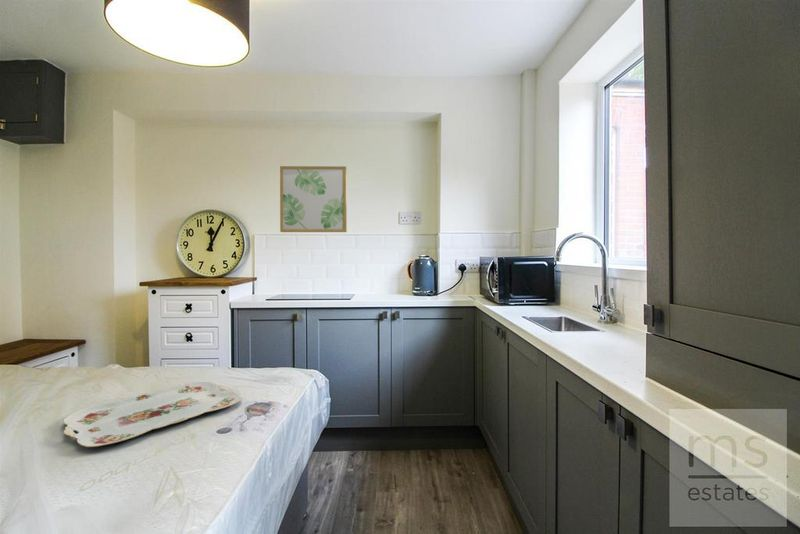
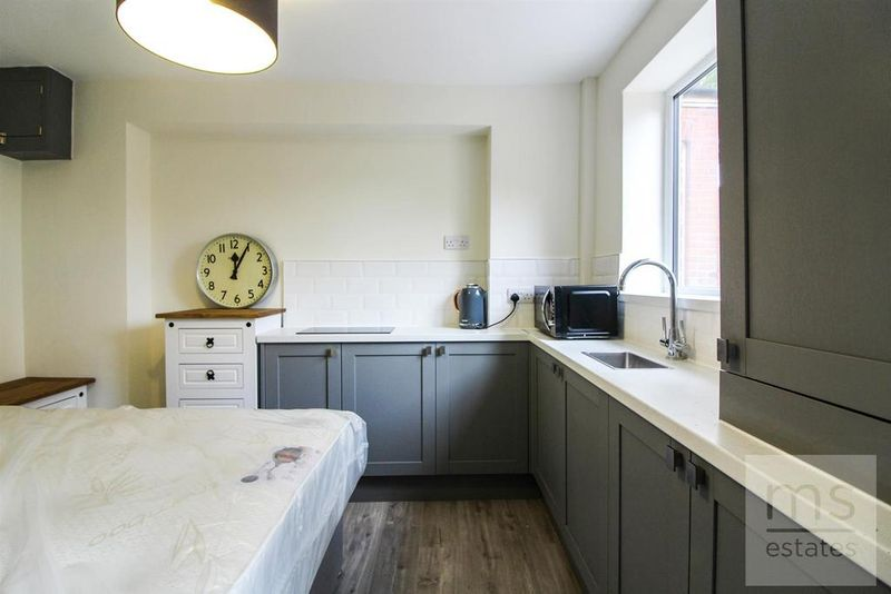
- serving tray (159, 408)
- wall art (313, 199)
